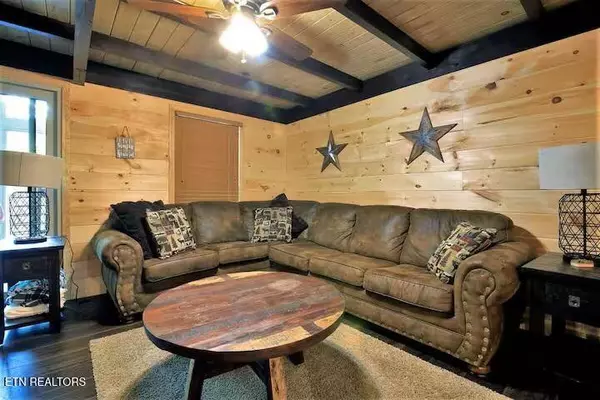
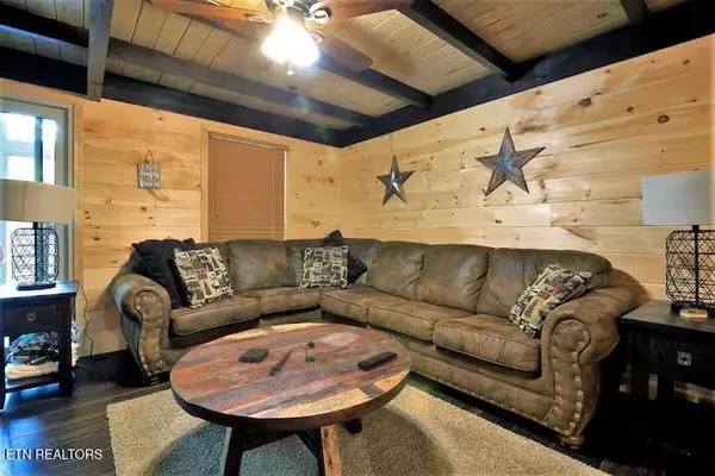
+ remote control (378, 359)
+ board game (268, 352)
